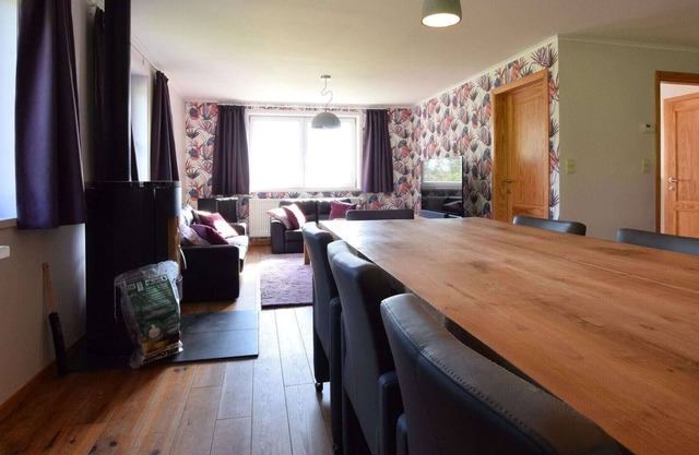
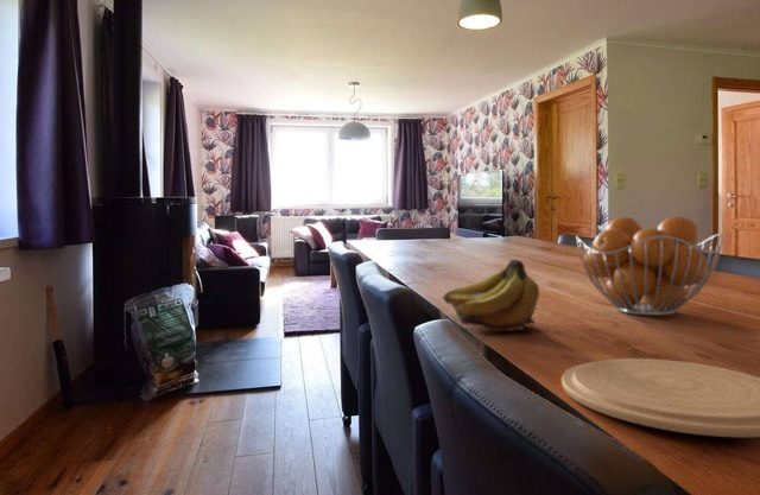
+ fruit basket (645, 264)
+ plate (673, 388)
+ fruit (487, 291)
